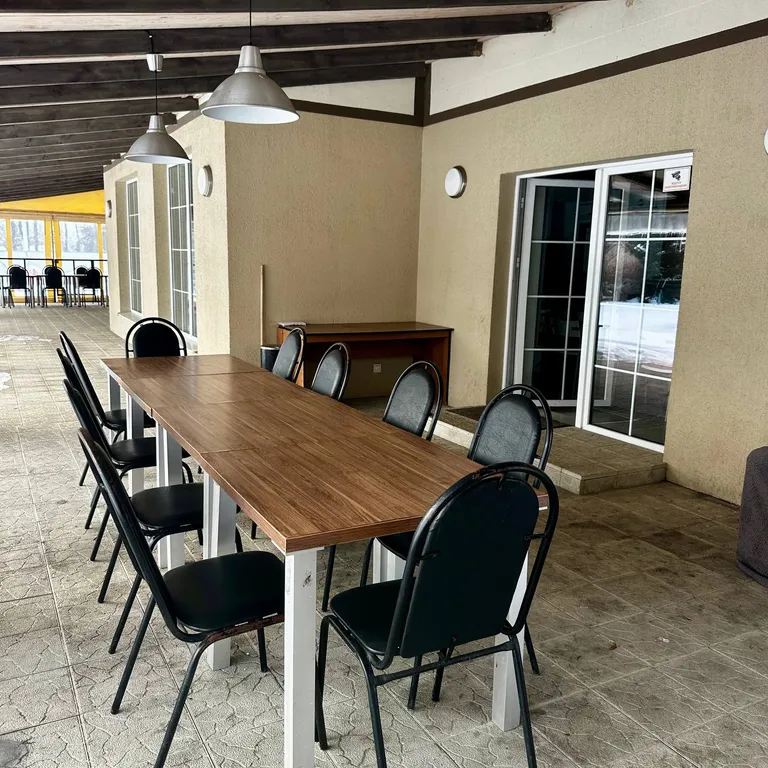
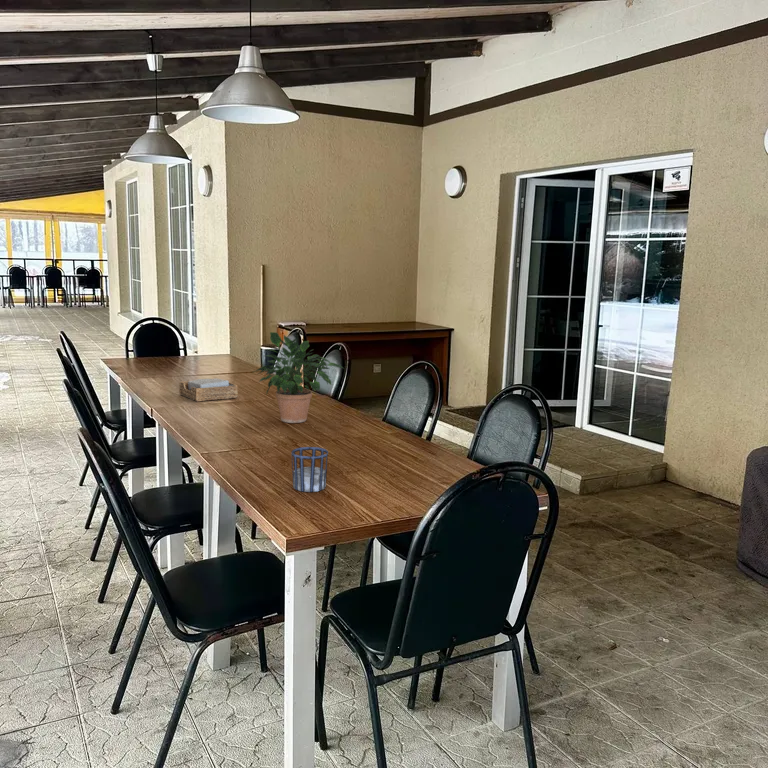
+ potted plant (300, 376)
+ napkin holder (208, 387)
+ cup (309, 469)
